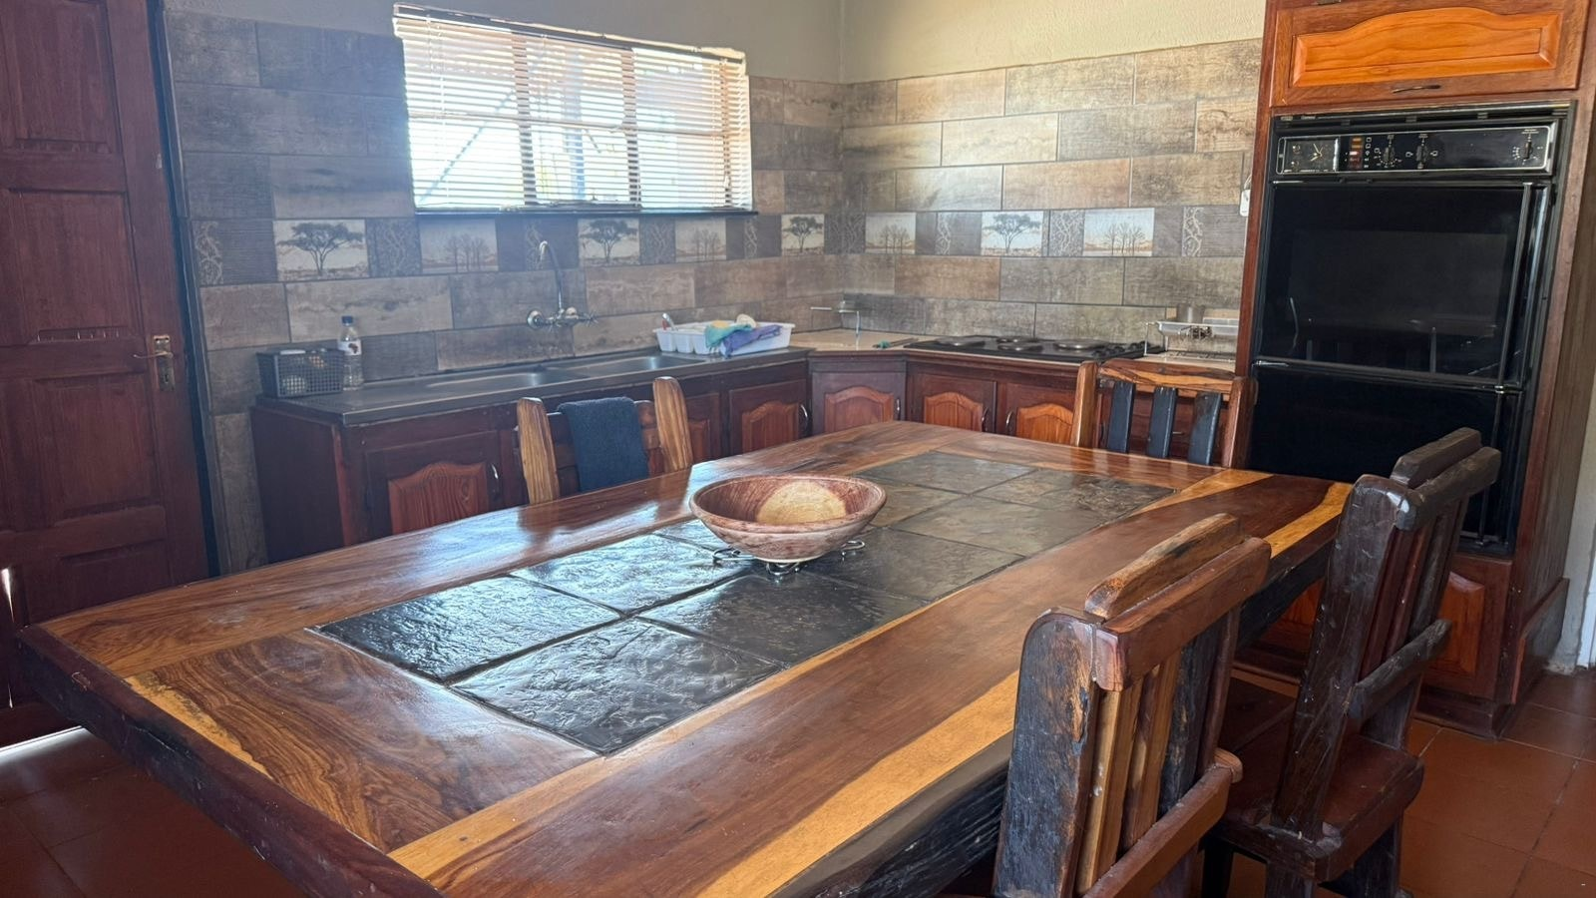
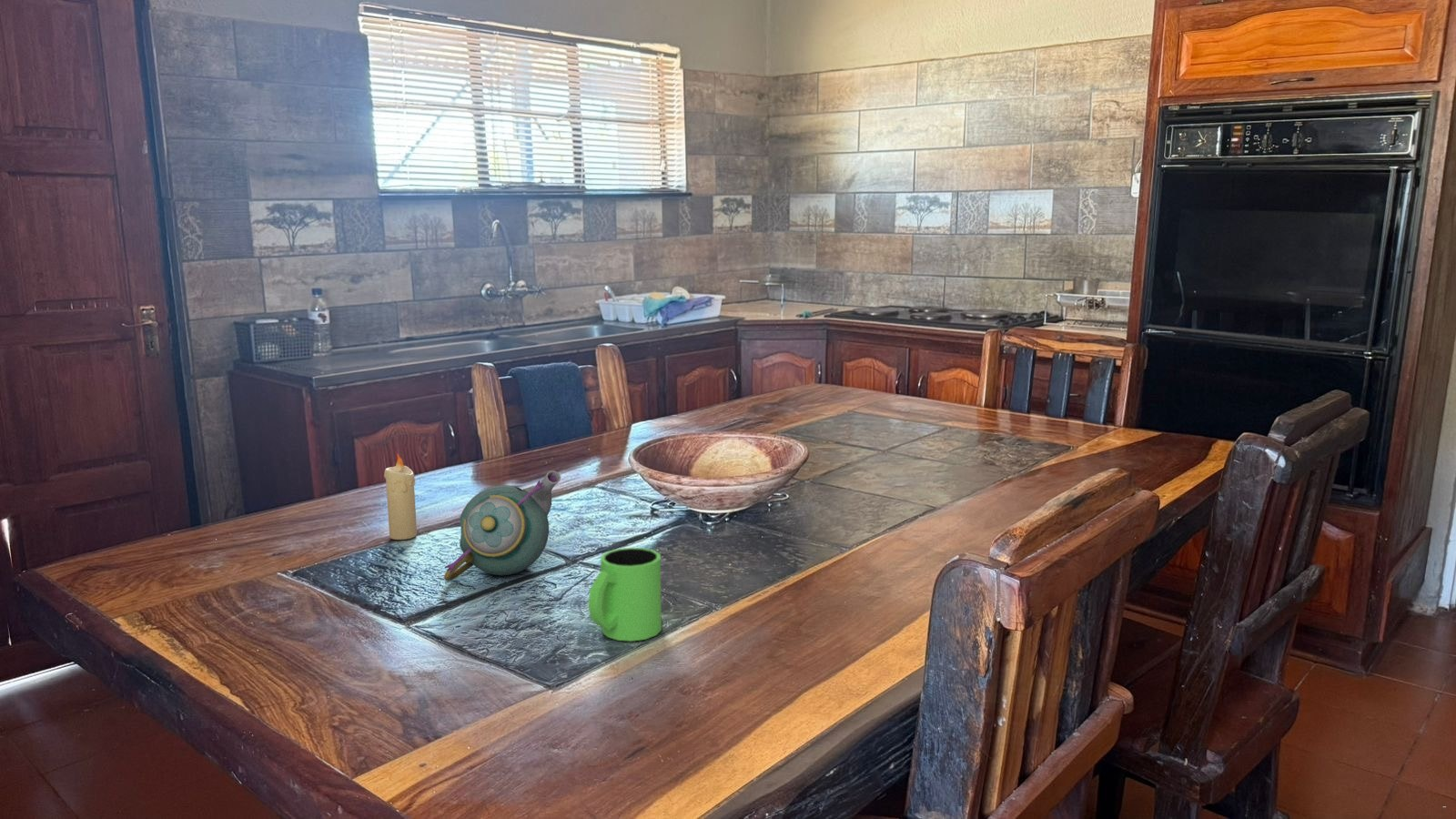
+ mug (622, 597)
+ candle (400, 494)
+ teapot (505, 523)
